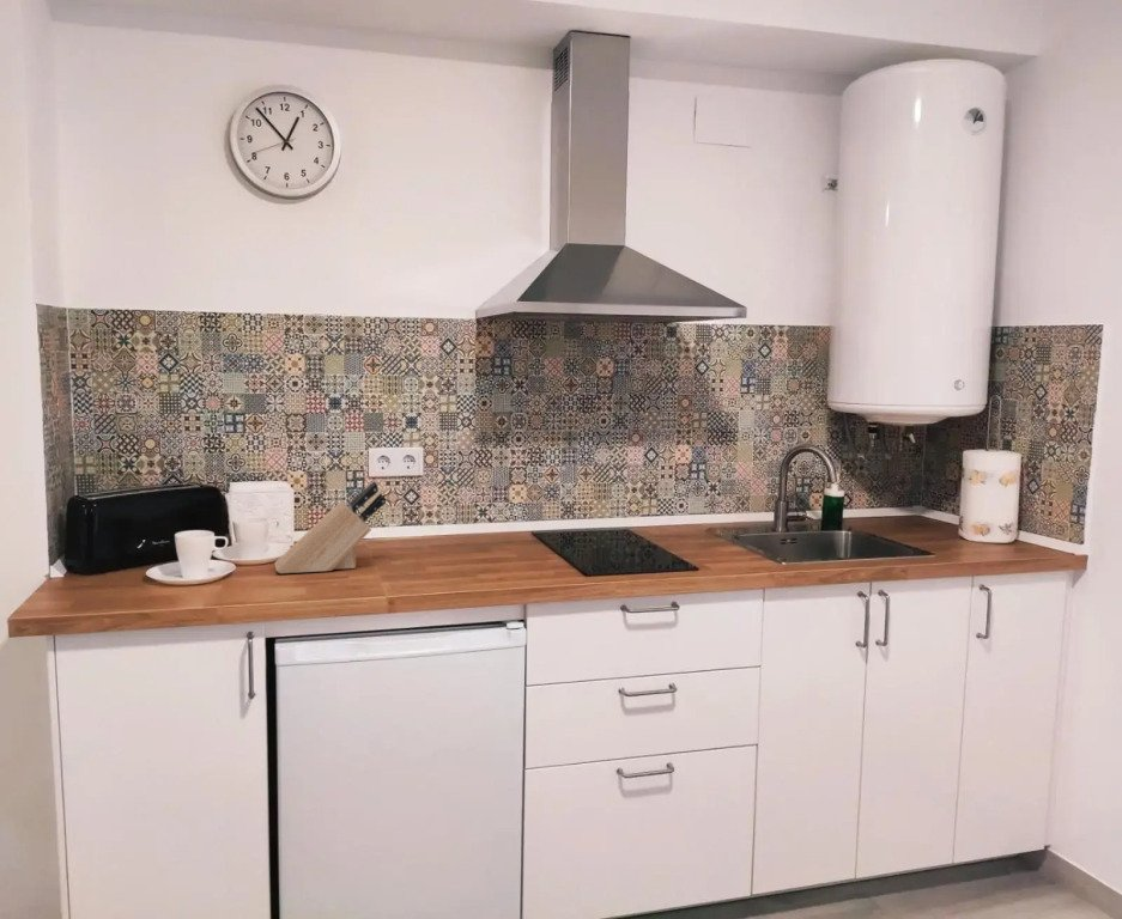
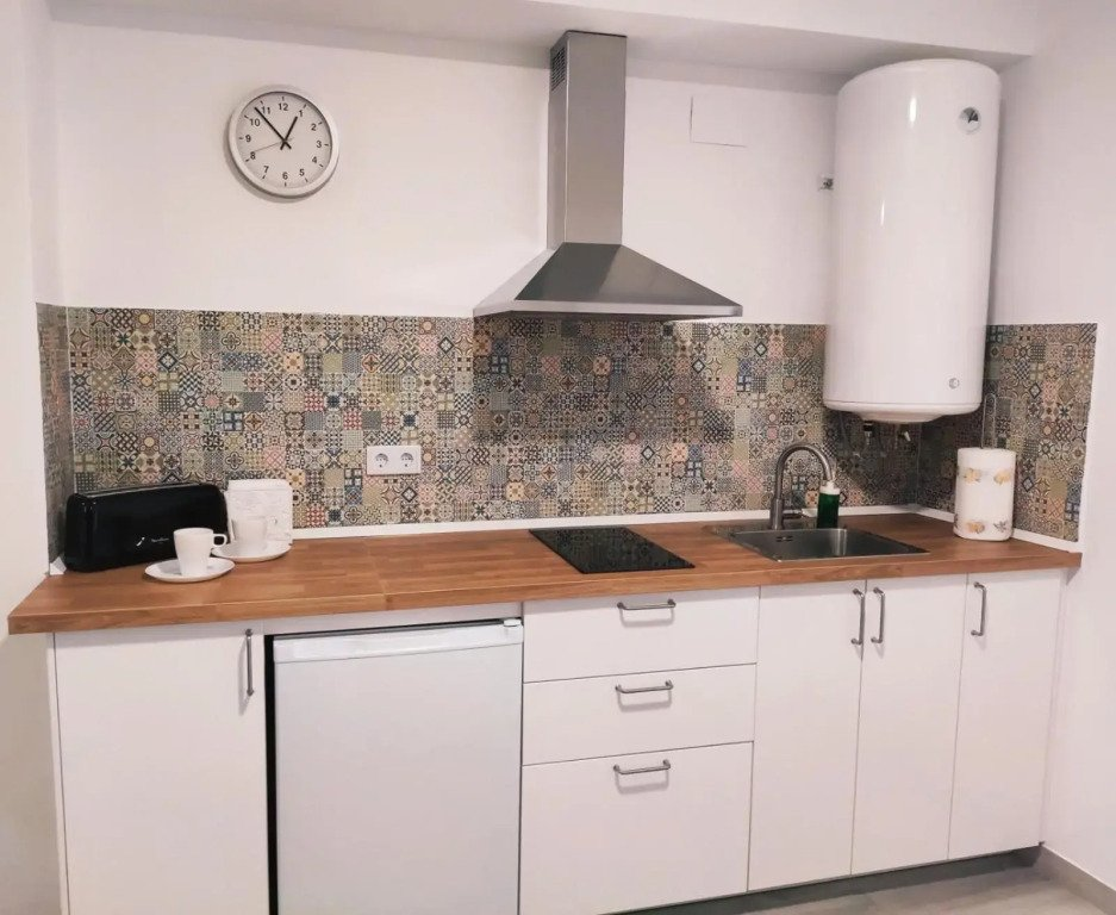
- knife block (330, 524)
